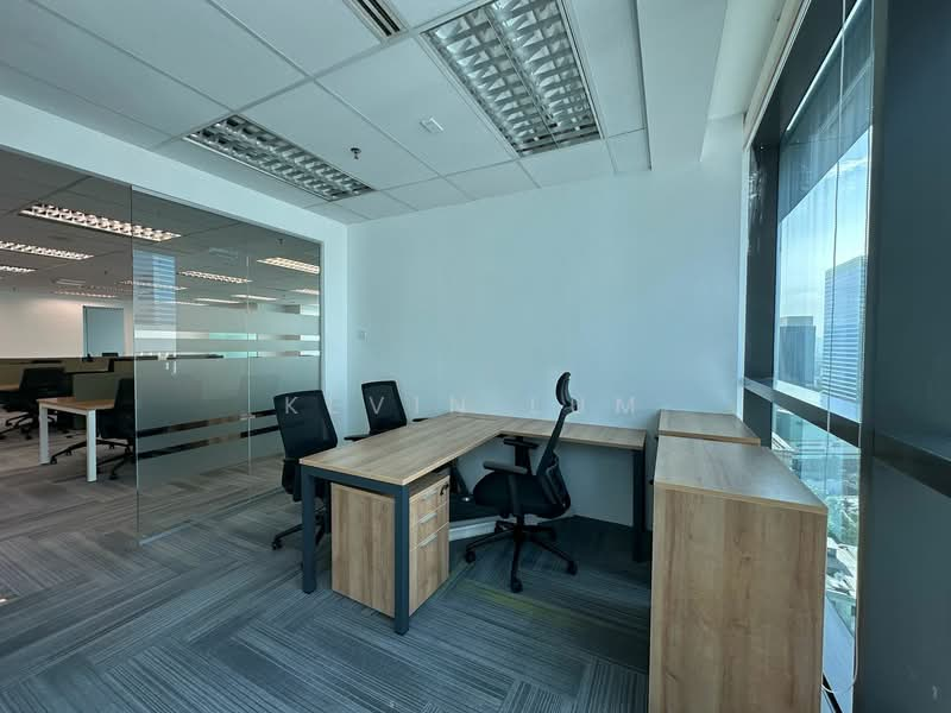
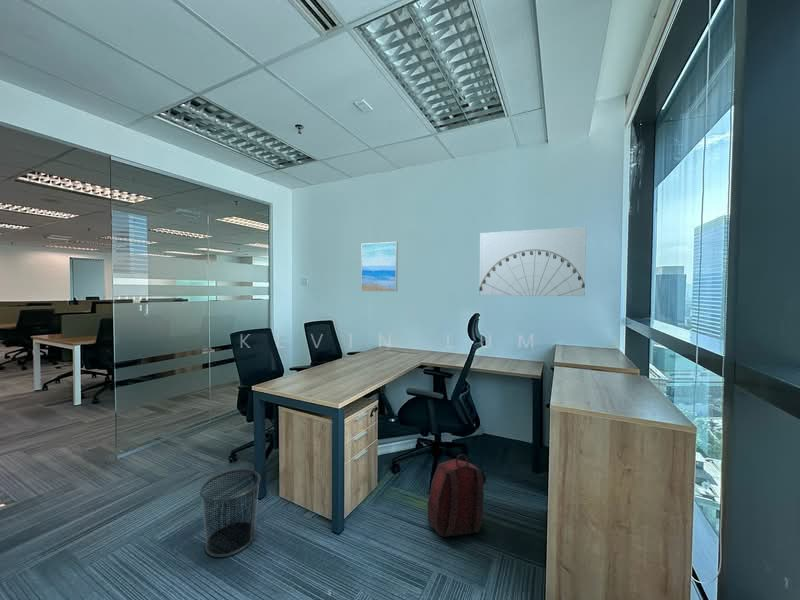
+ trash can (231, 511)
+ backpack (455, 489)
+ wall art (529, 263)
+ wall art (379, 267)
